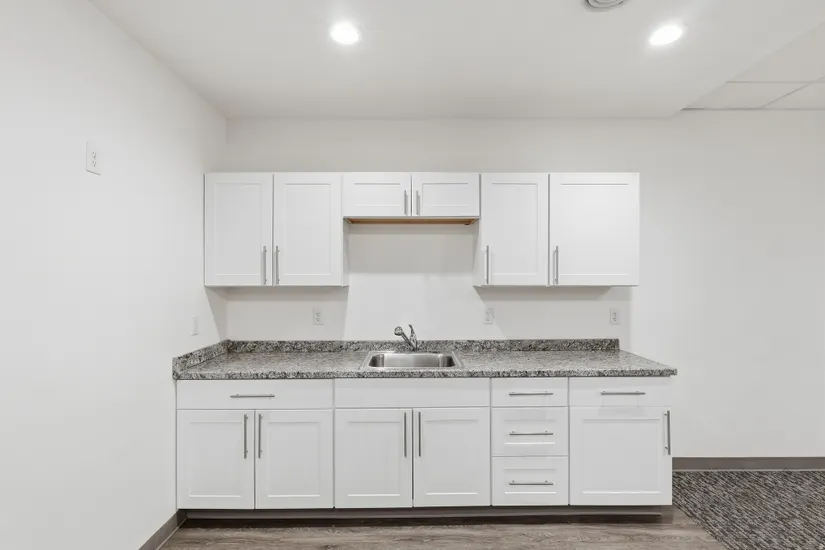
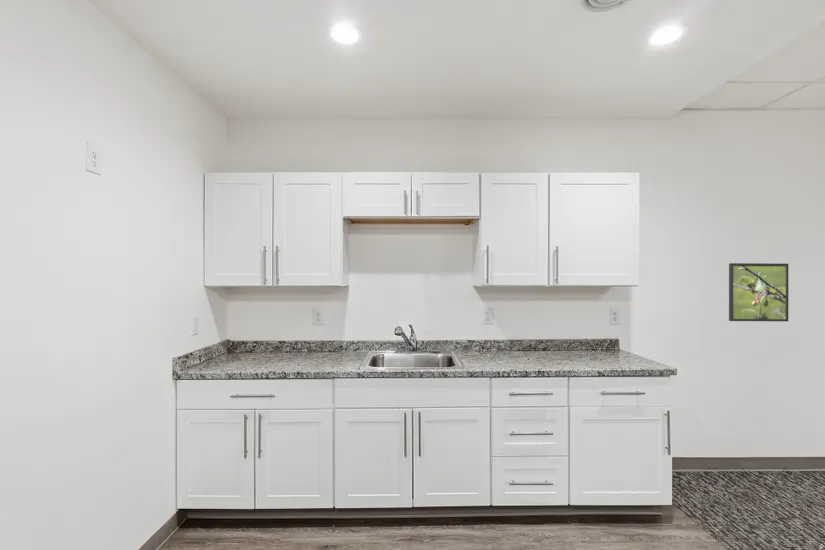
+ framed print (758, 292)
